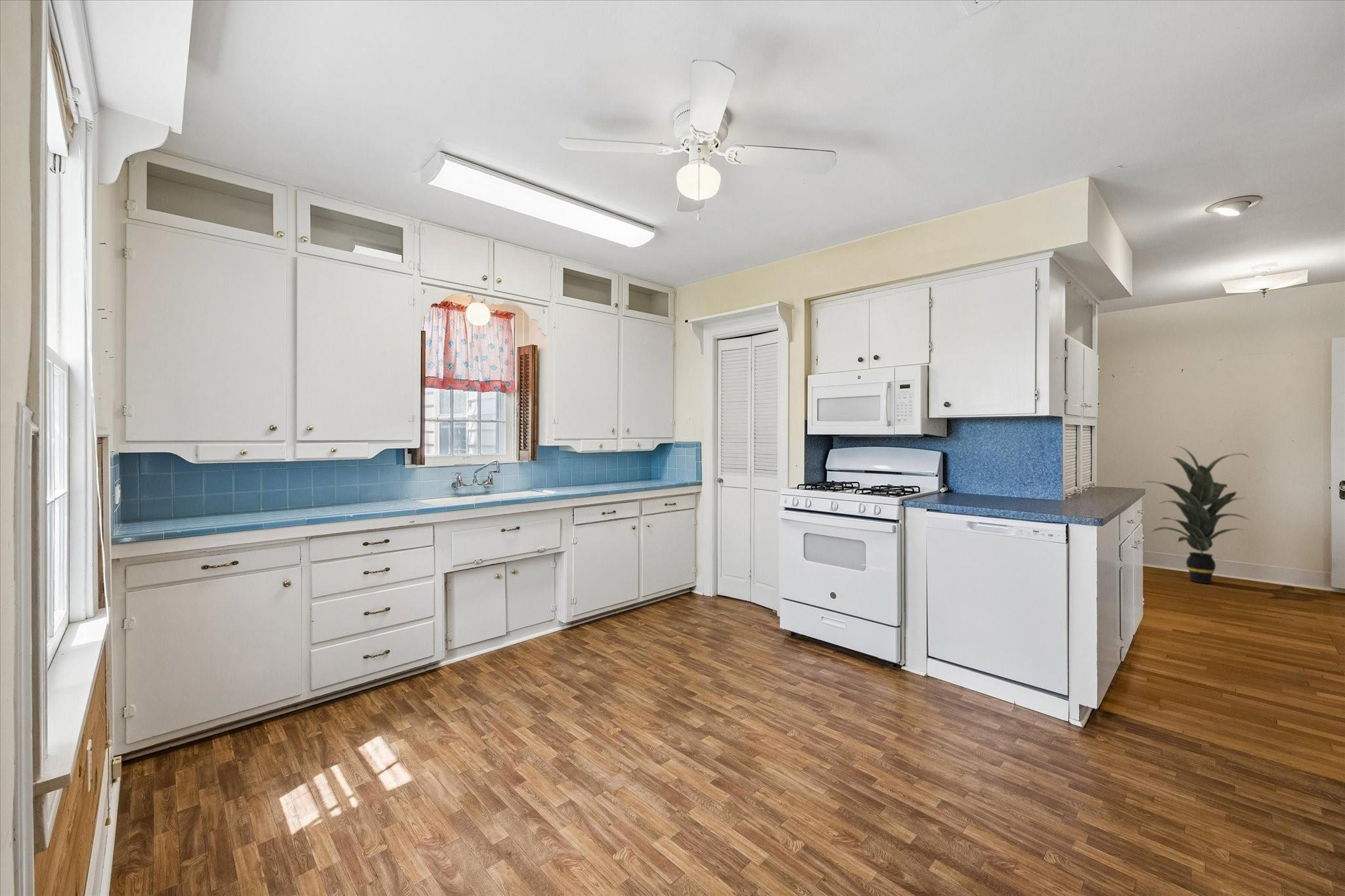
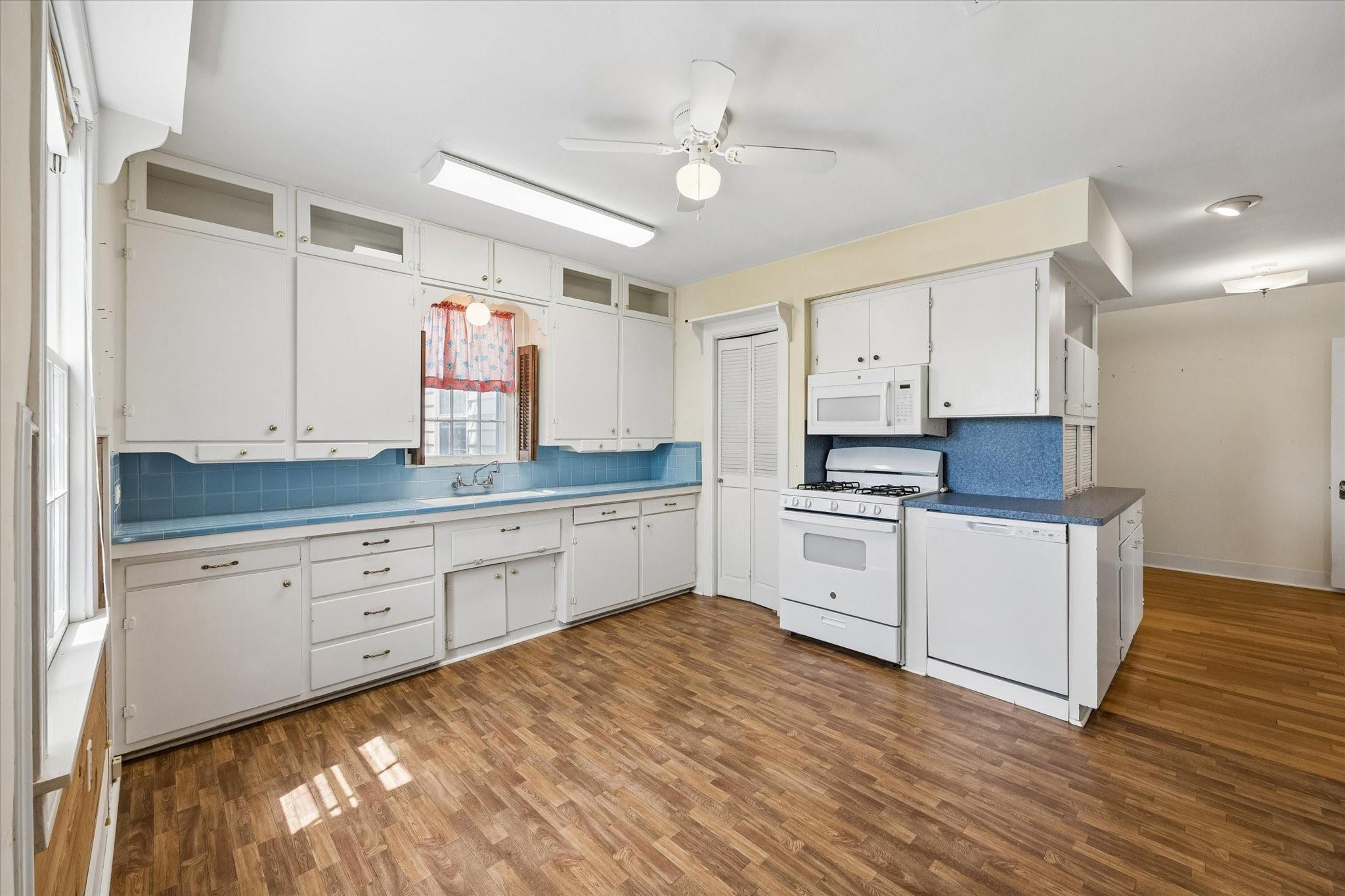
- indoor plant (1195, 513)
